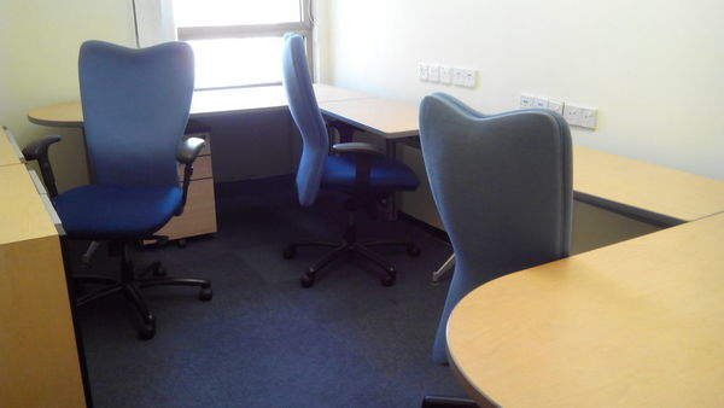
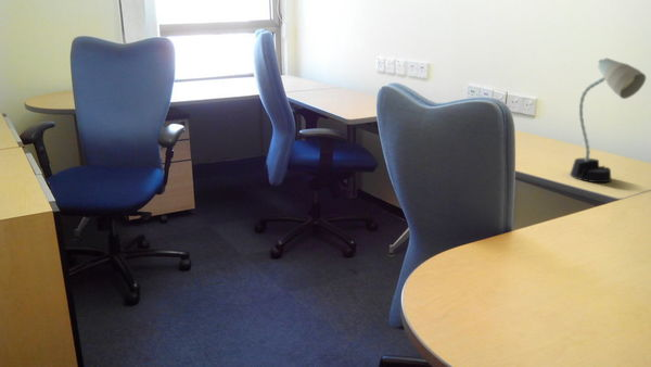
+ desk lamp (584, 126)
